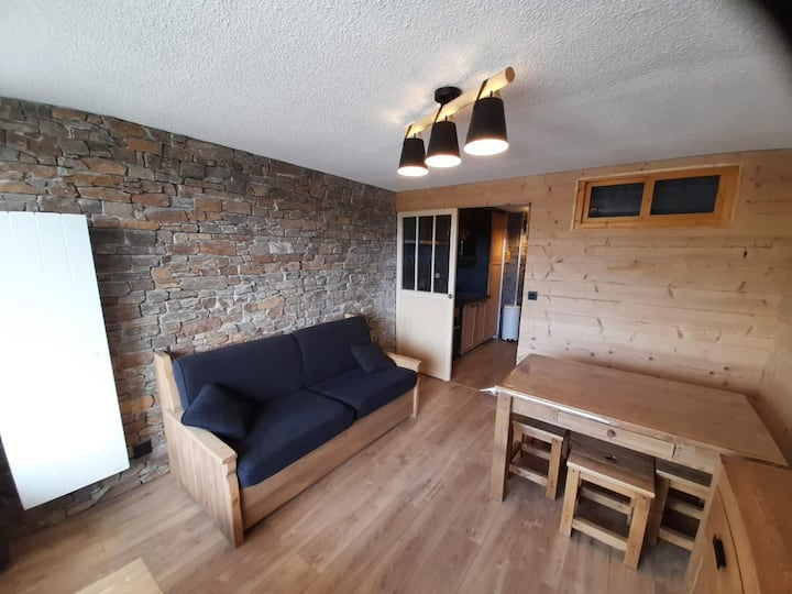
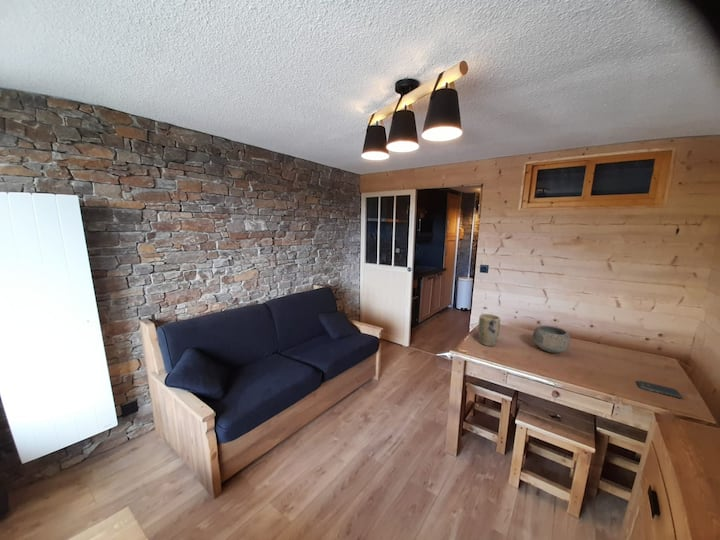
+ bowl (550, 339)
+ smartphone (658, 388)
+ plant pot (488, 330)
